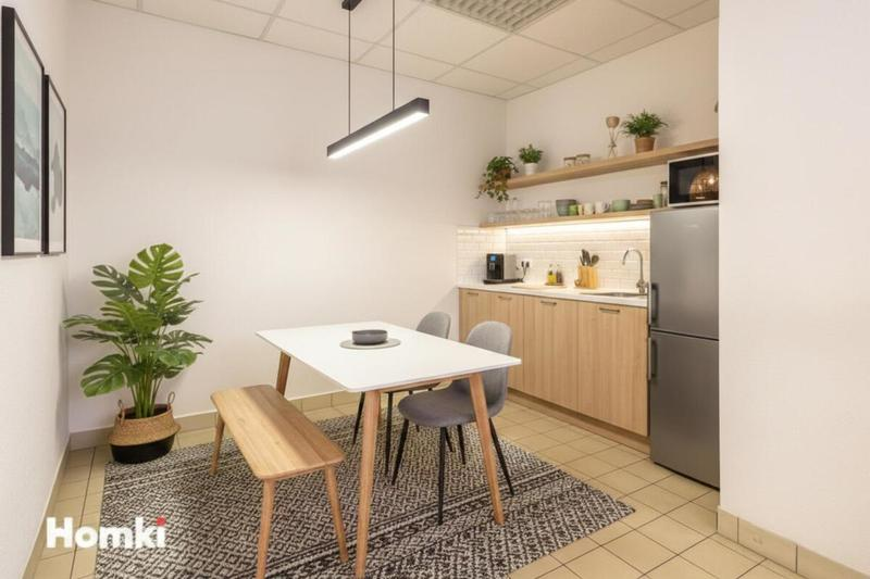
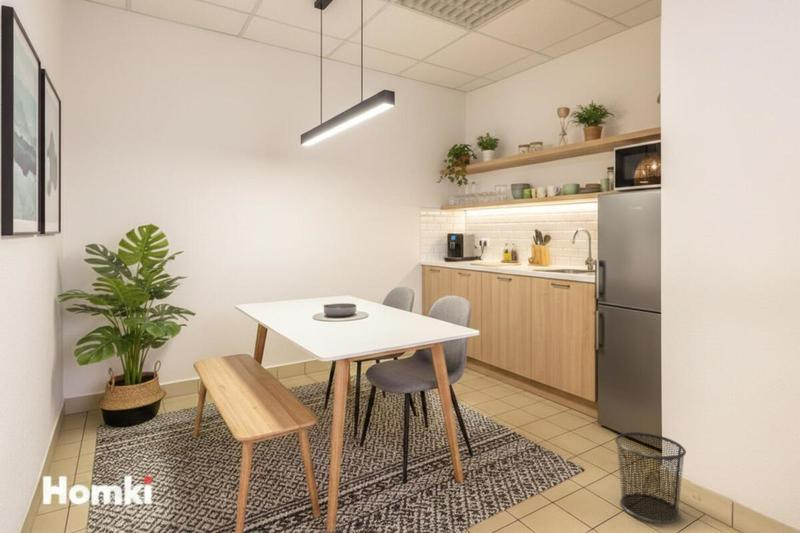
+ waste bin (649, 476)
